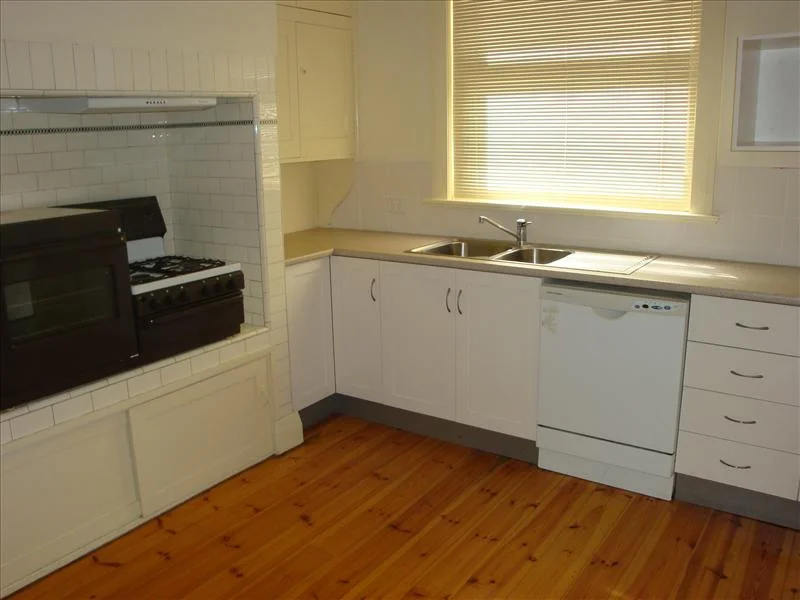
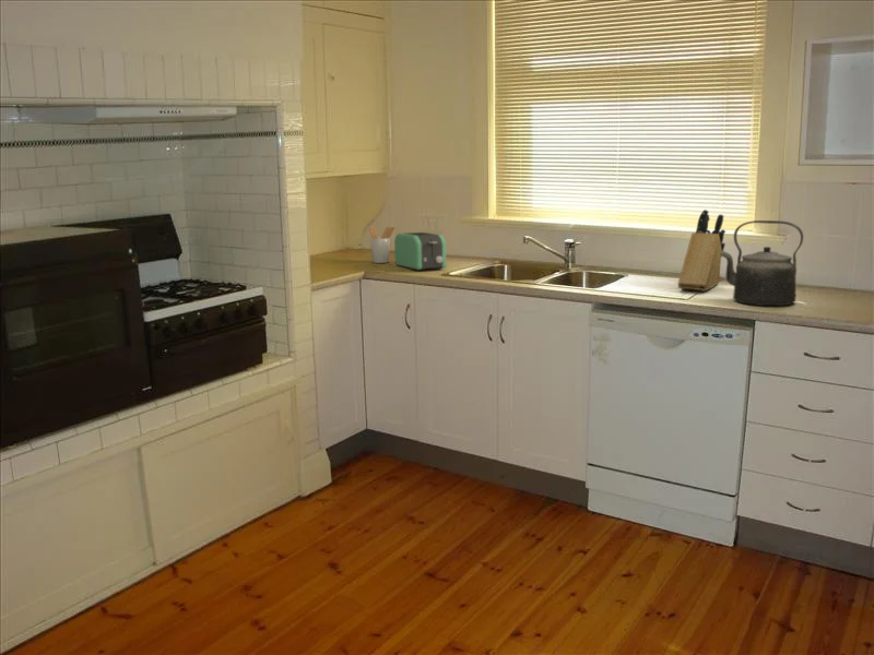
+ utensil holder (383, 243)
+ kettle (759, 261)
+ knife block (704, 249)
+ toaster (420, 250)
